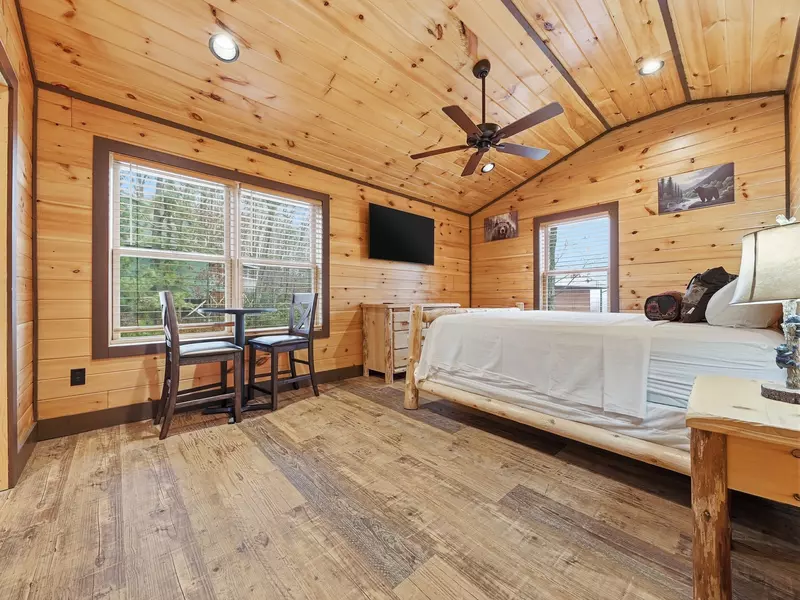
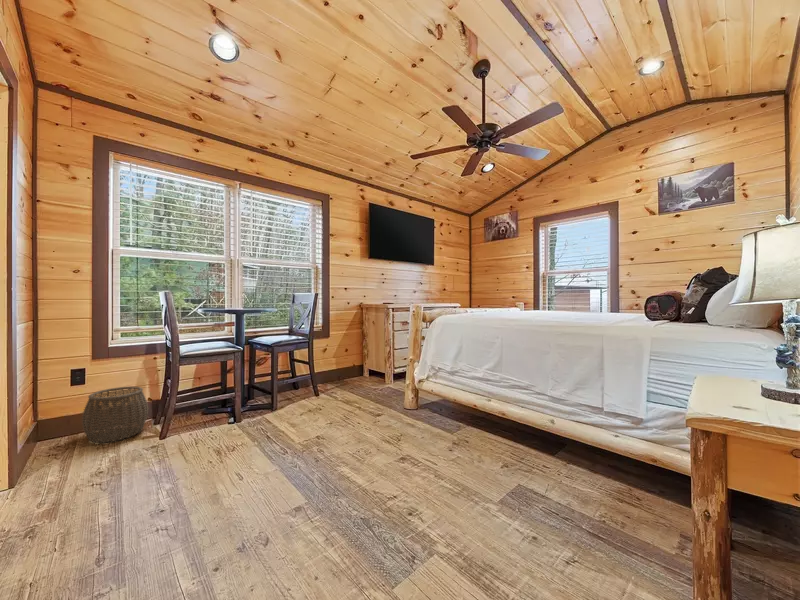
+ woven basket (116, 413)
